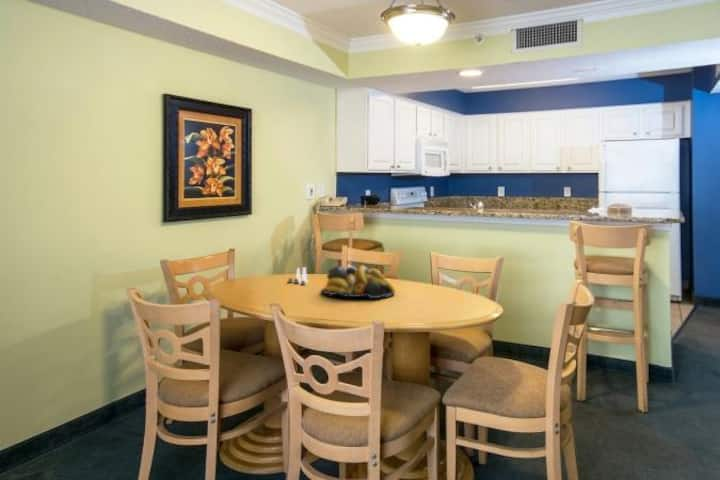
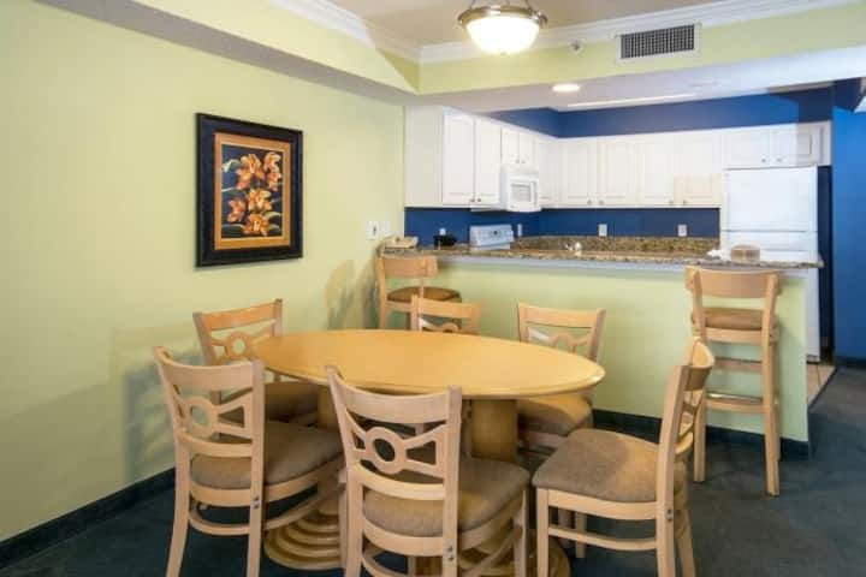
- fruit bowl (357, 279)
- salt and pepper shaker set (299, 275)
